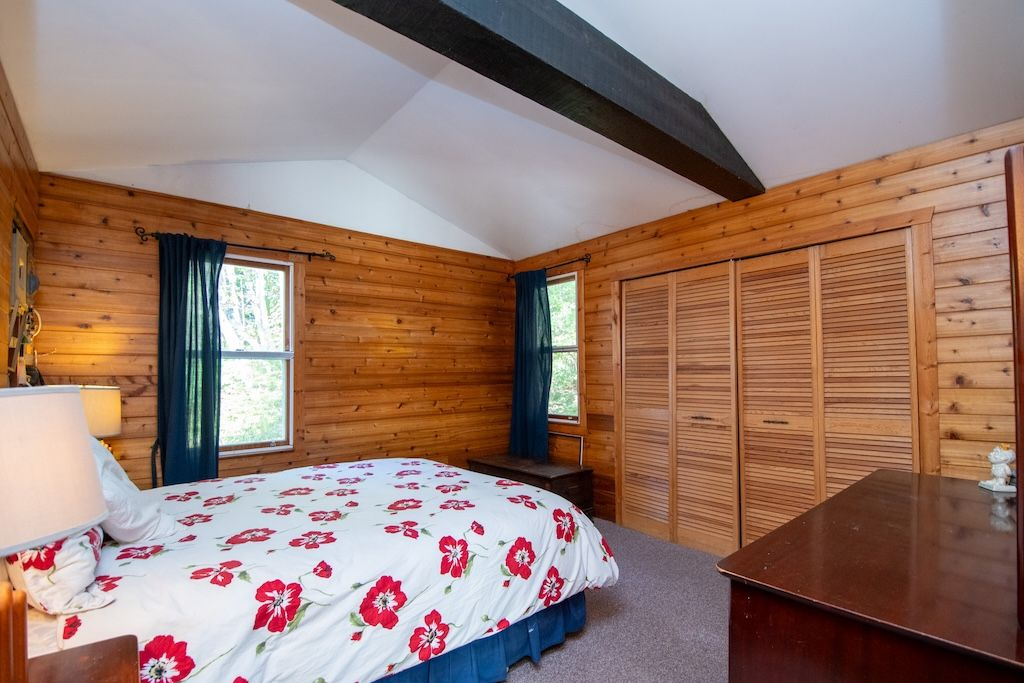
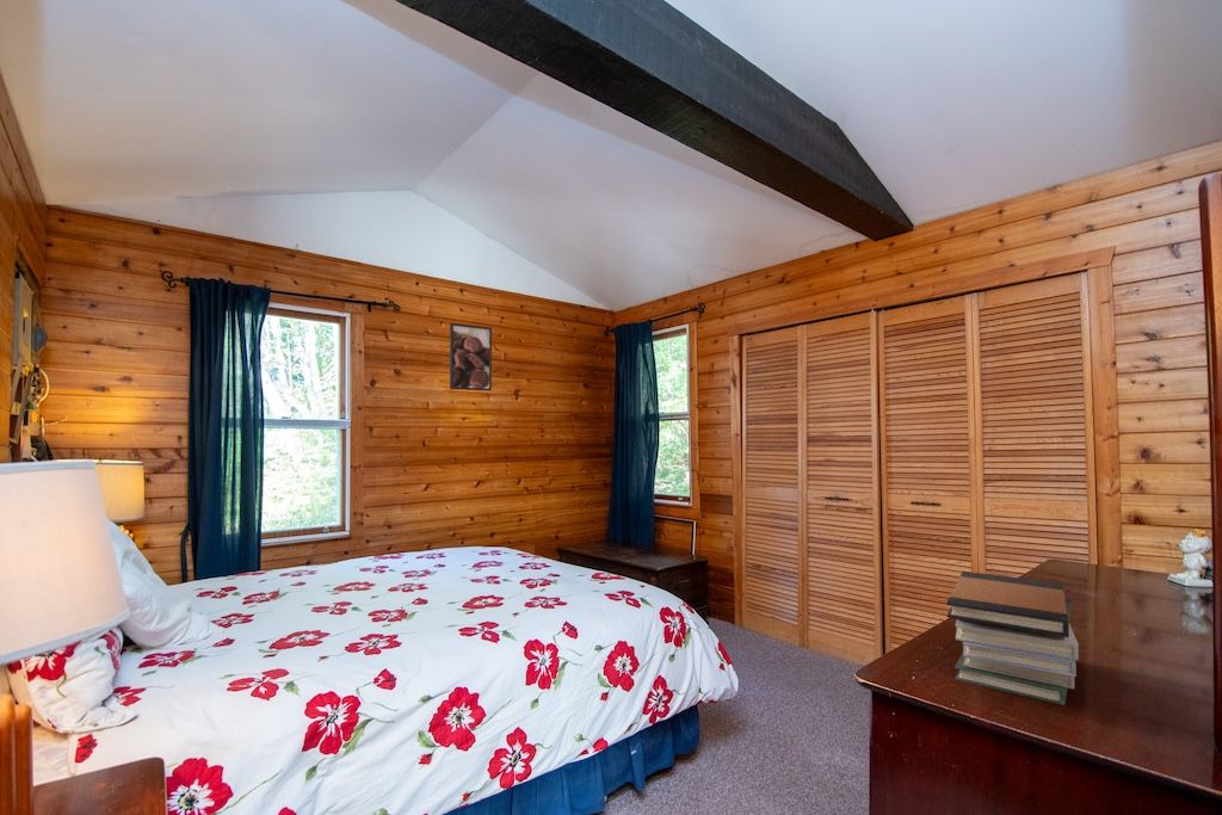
+ book stack (1011, 630)
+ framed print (470, 357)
